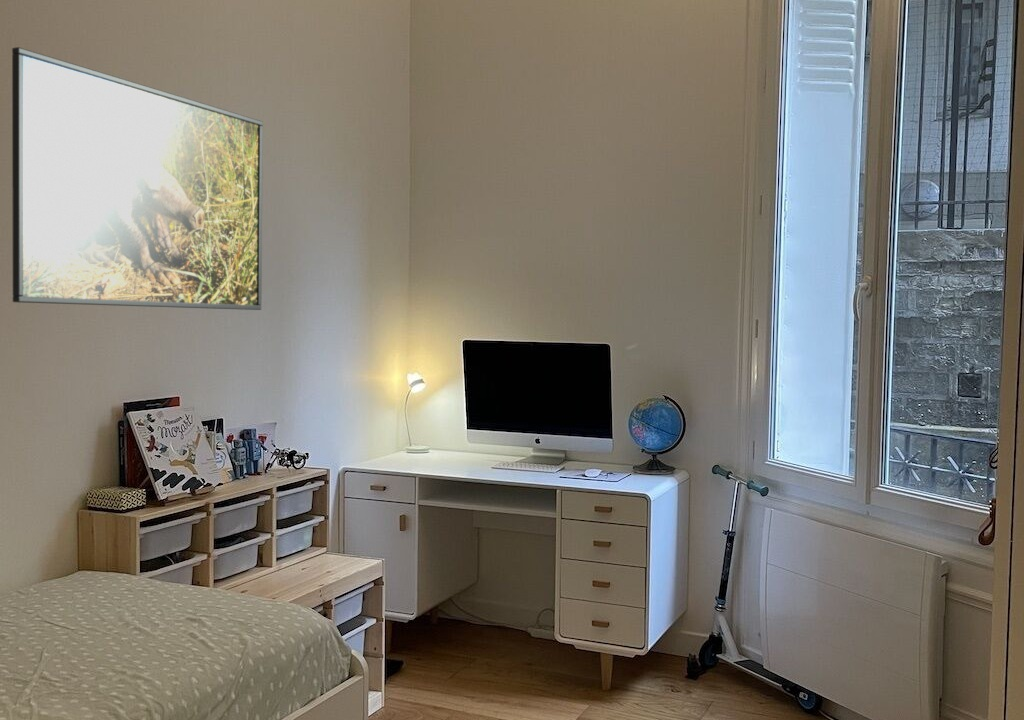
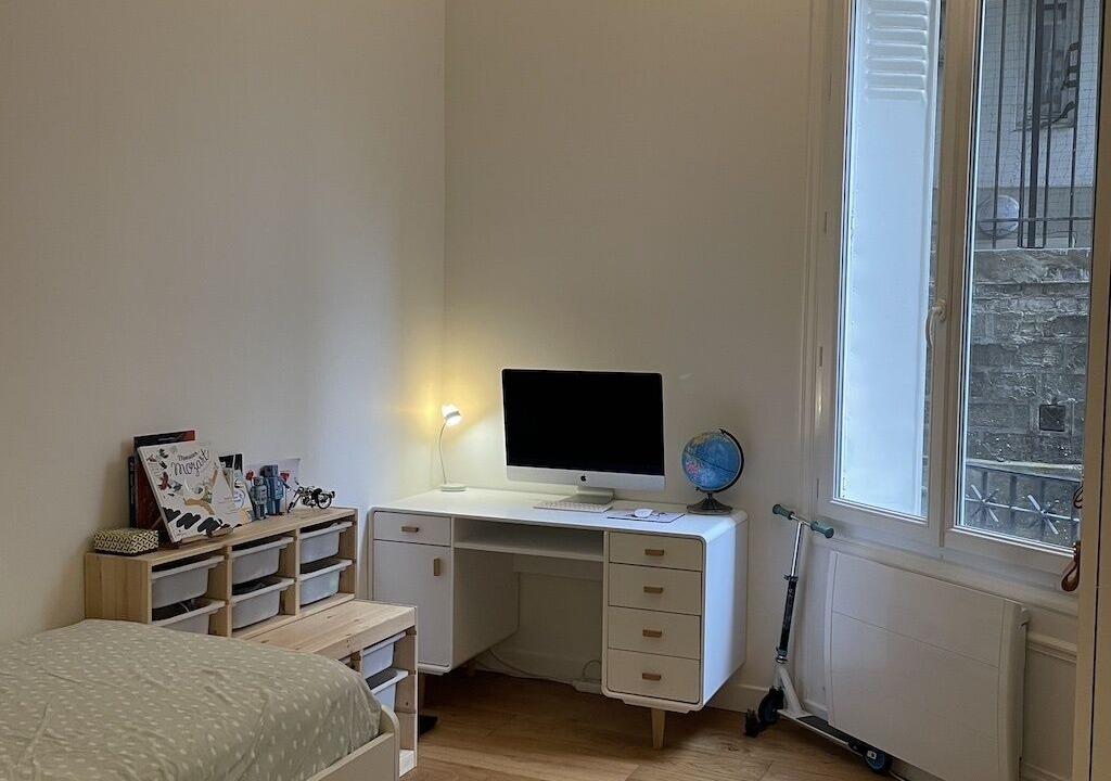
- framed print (155, 198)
